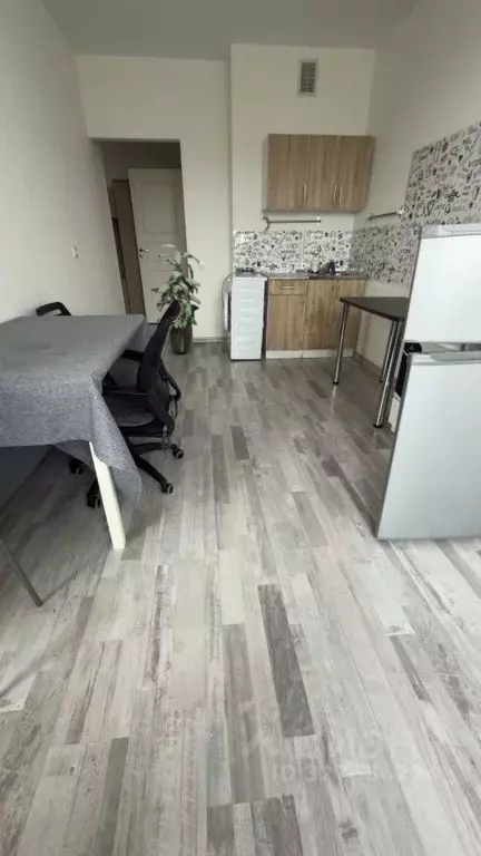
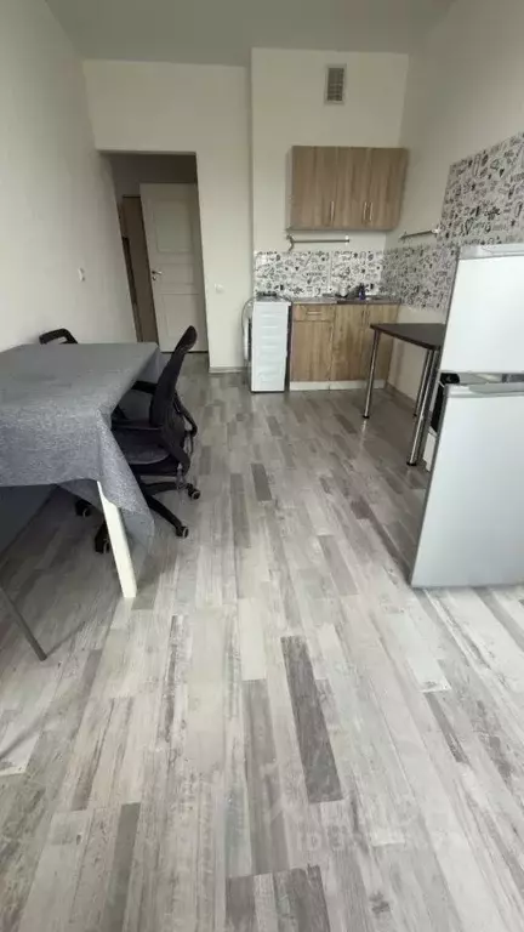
- indoor plant (178, 300)
